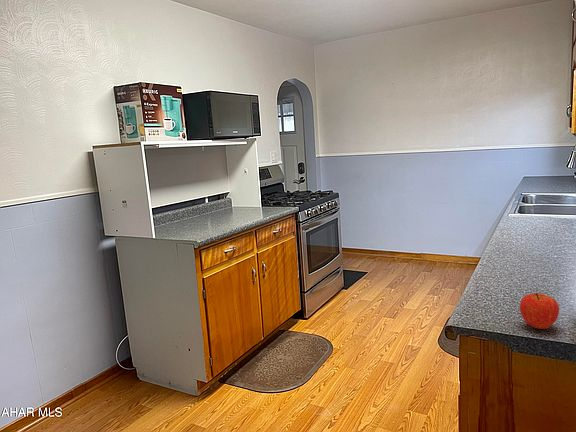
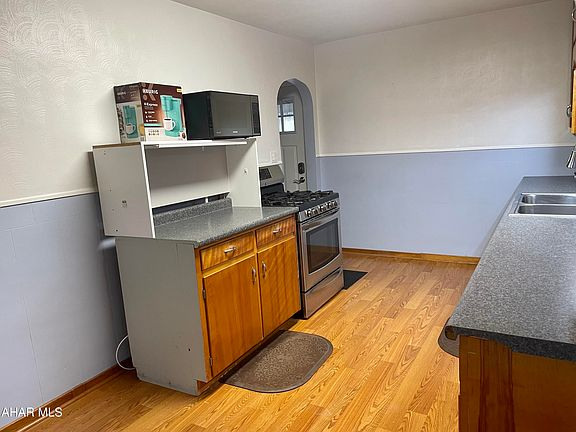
- fruit (539, 309)
